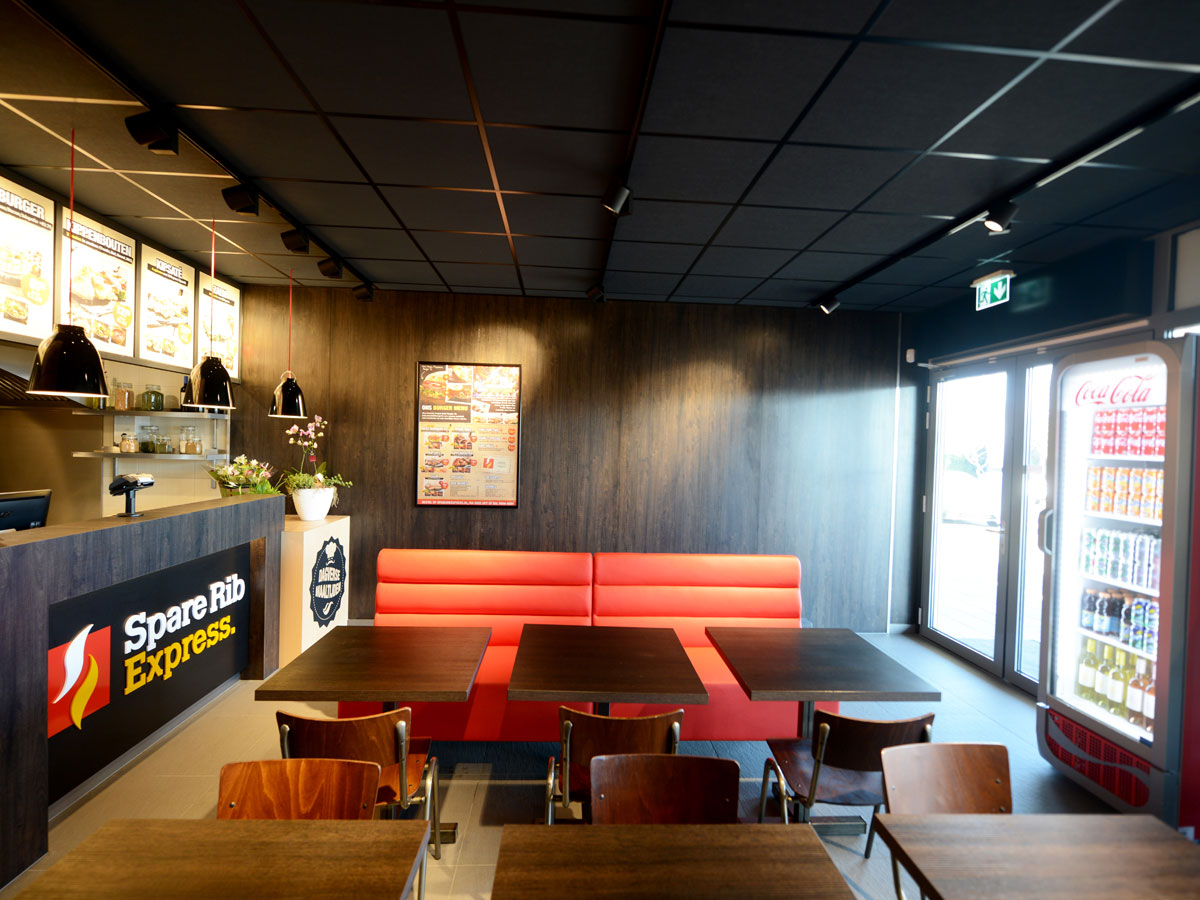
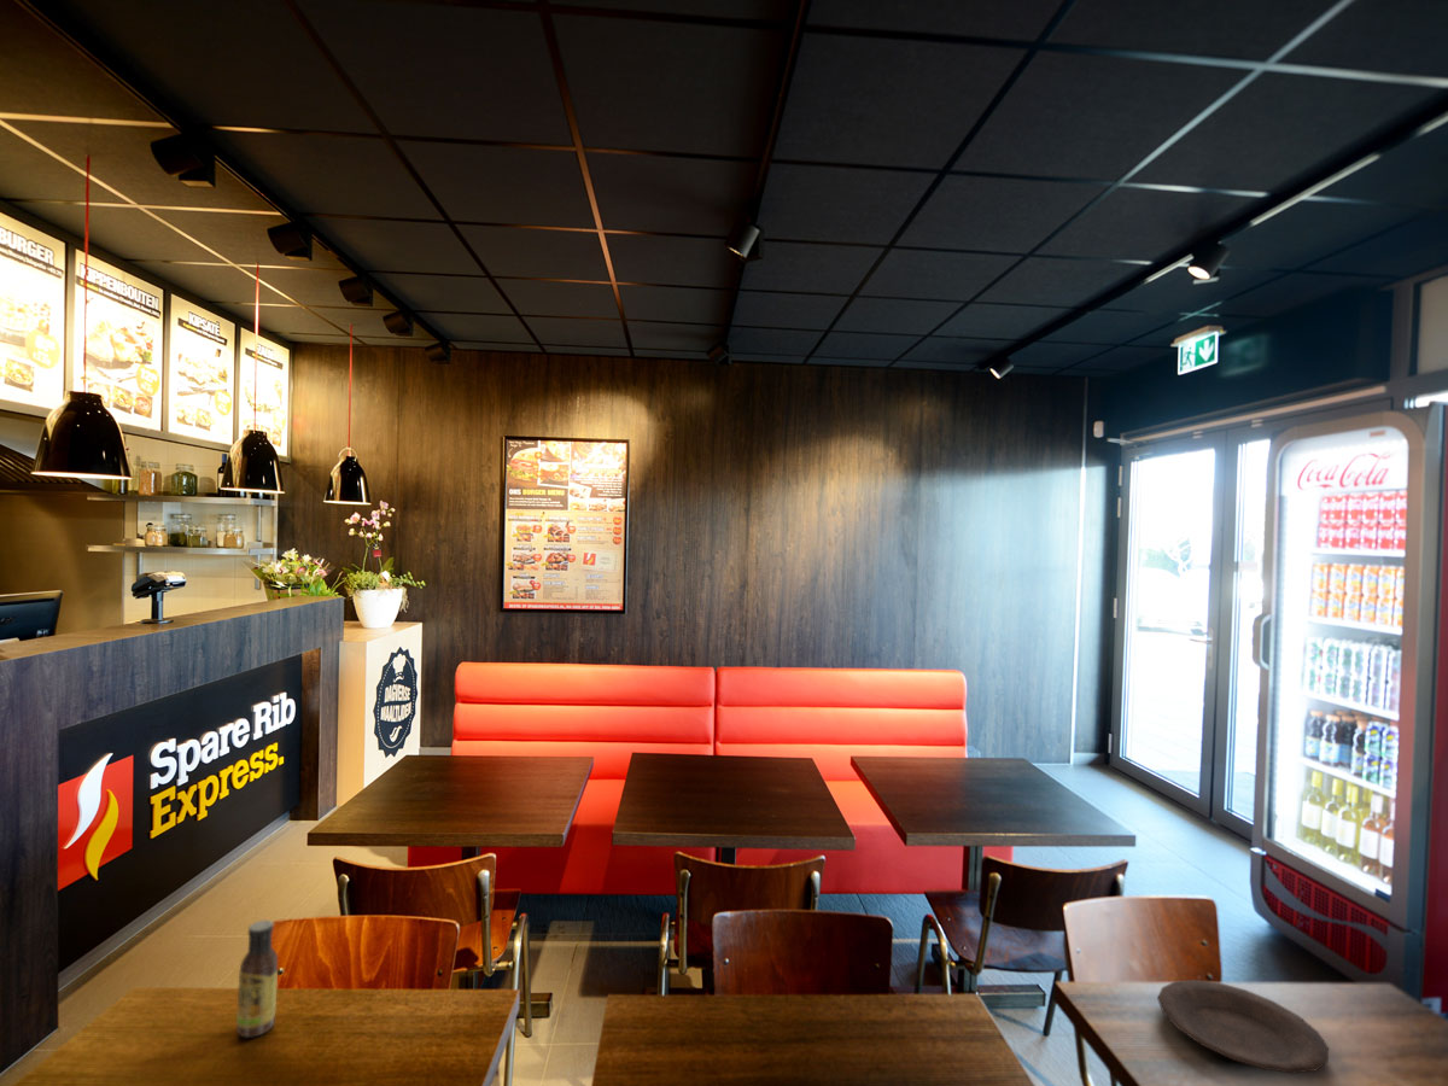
+ plate (1238, 1027)
+ sauce bottle (257, 976)
